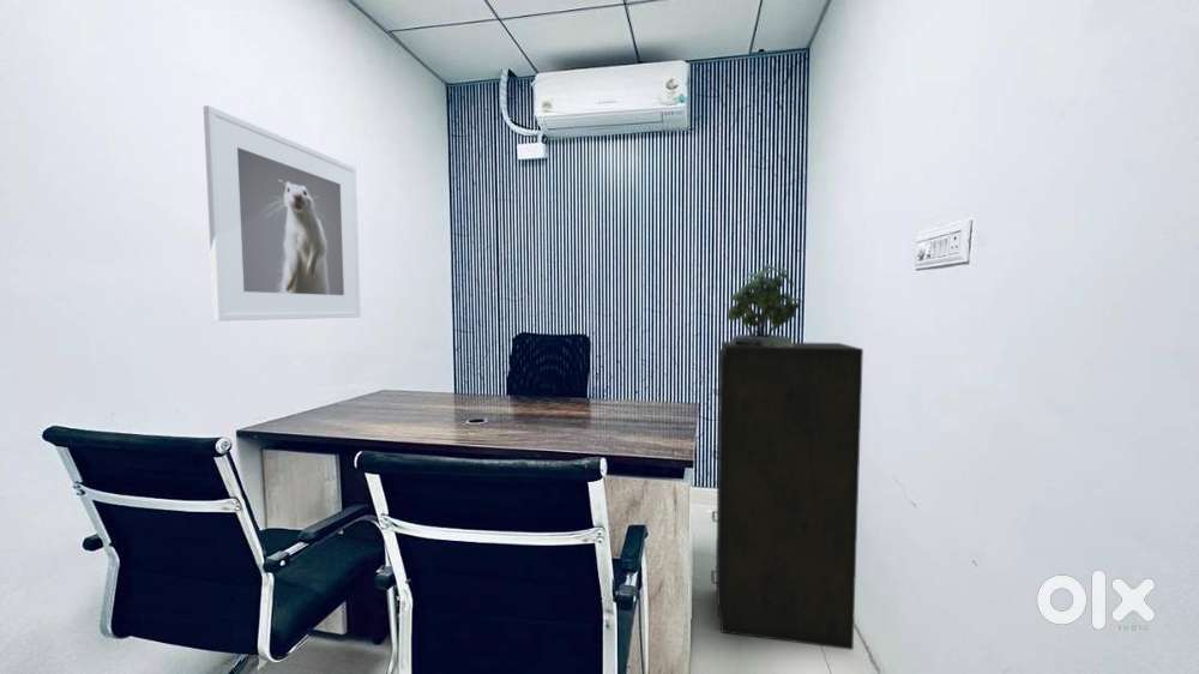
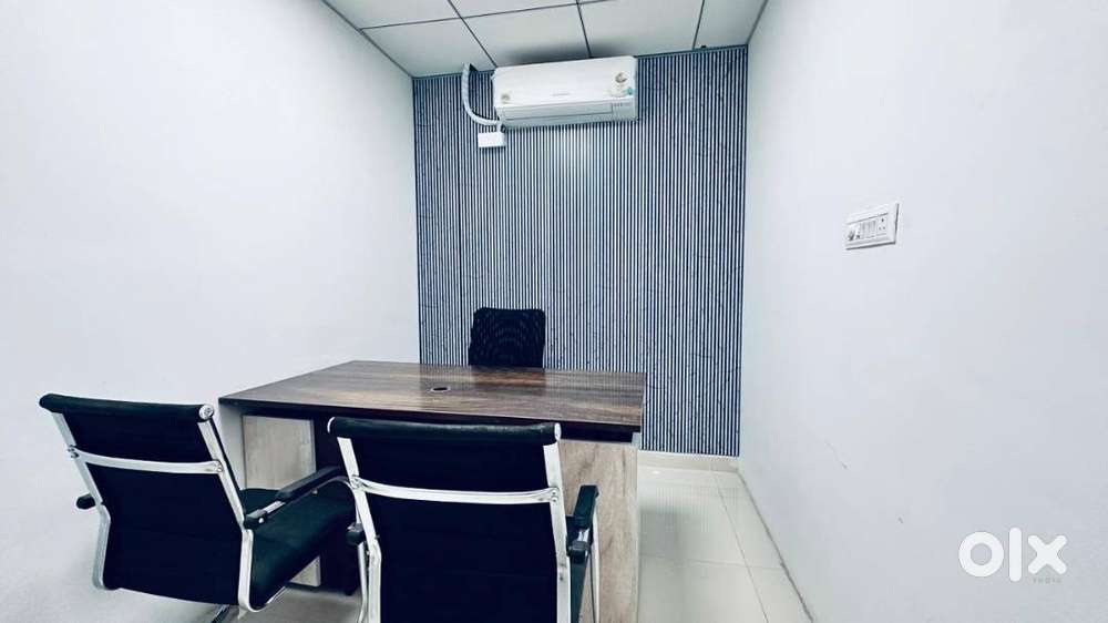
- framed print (296, 230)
- potted plant (763, 302)
- filing cabinet (777, 482)
